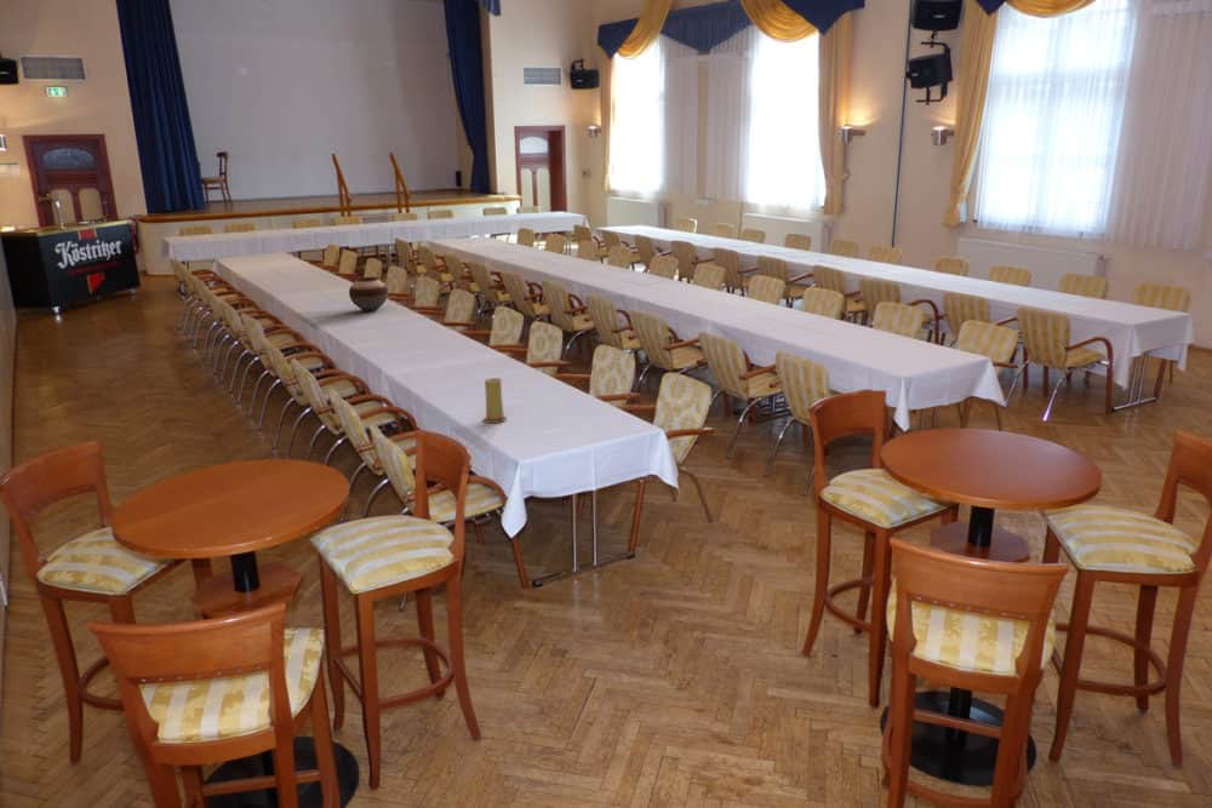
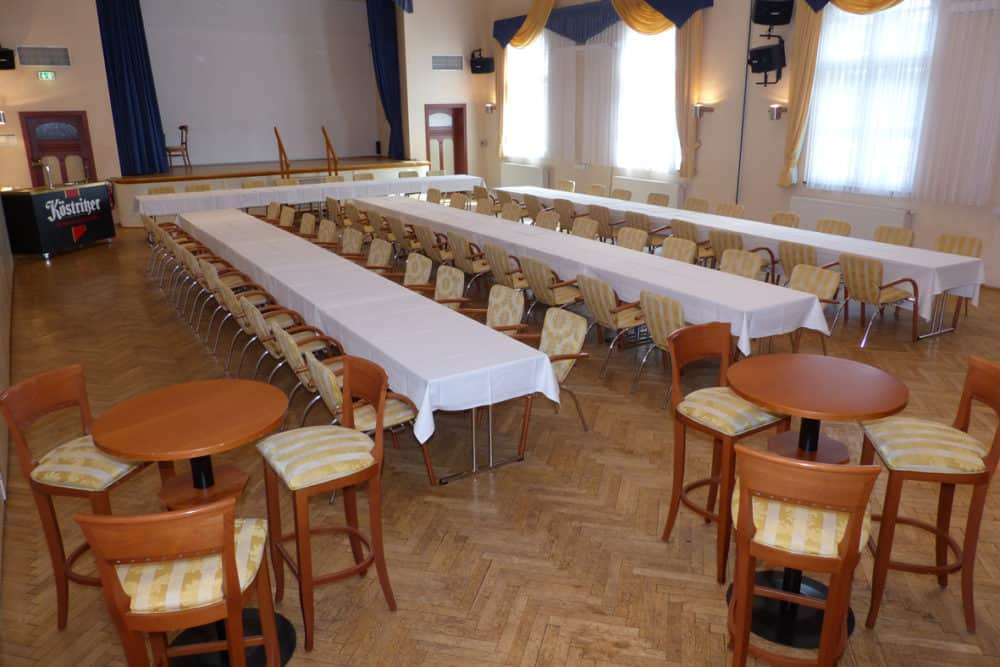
- vase (368, 294)
- candle (493, 399)
